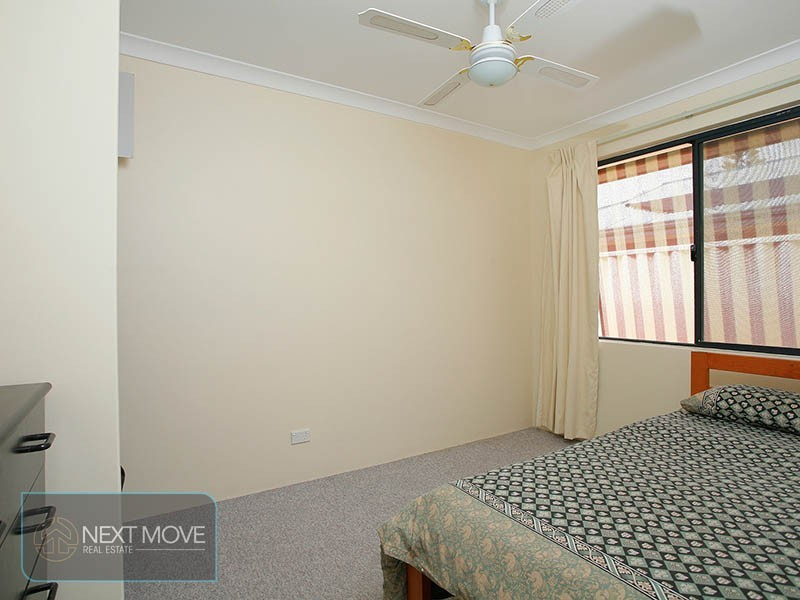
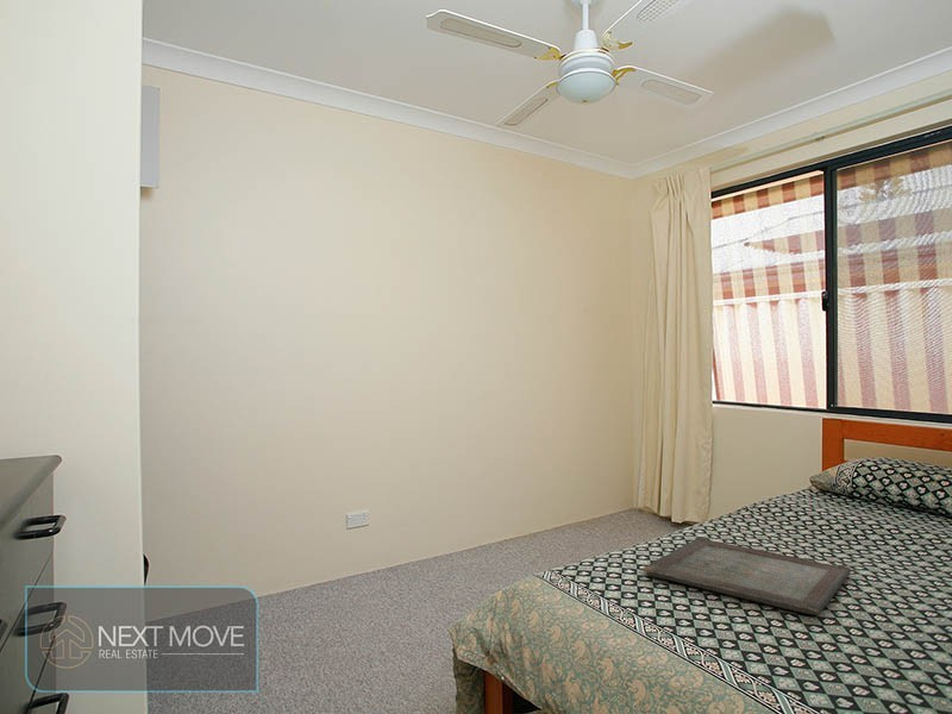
+ serving tray (745, 570)
